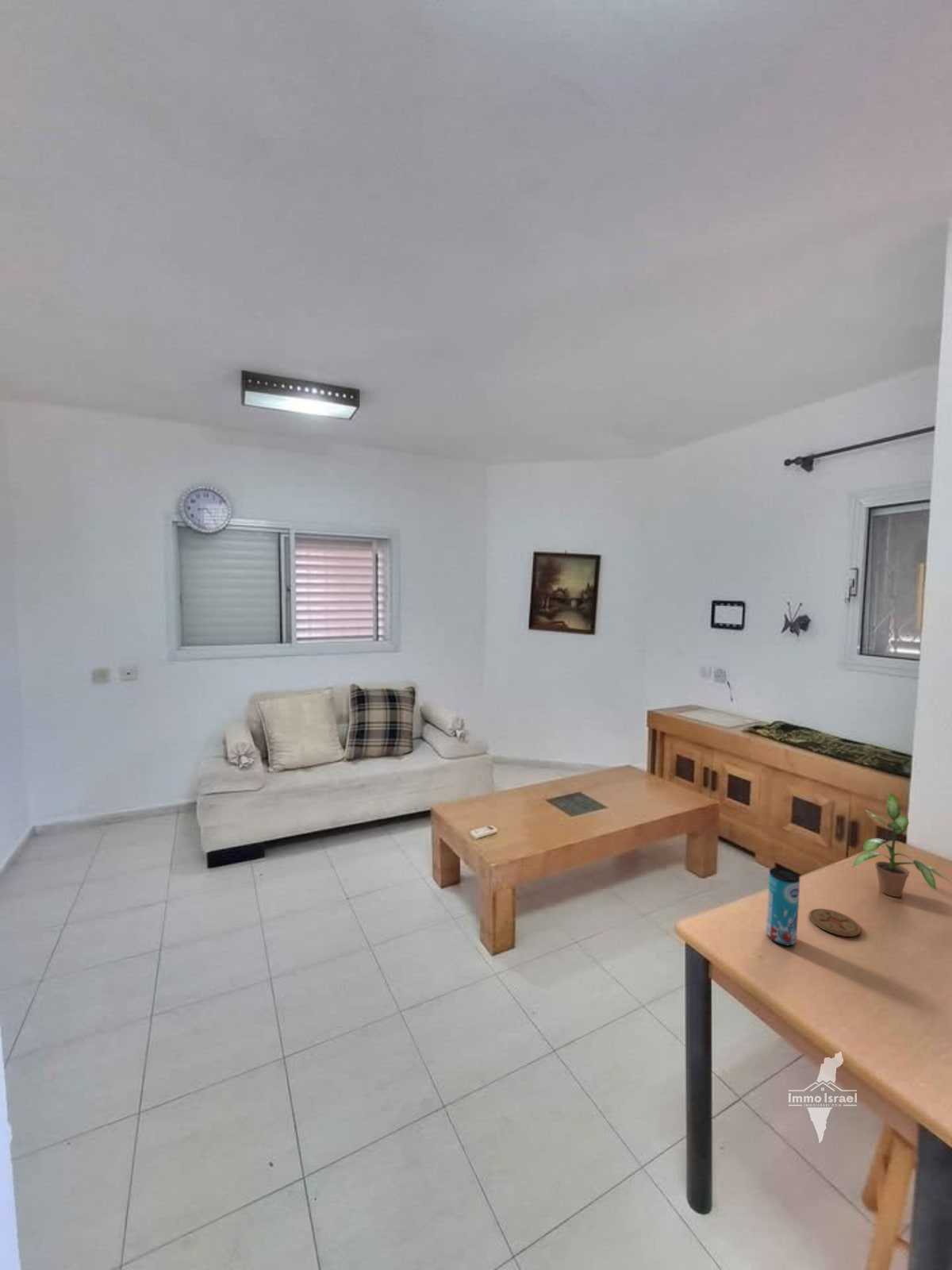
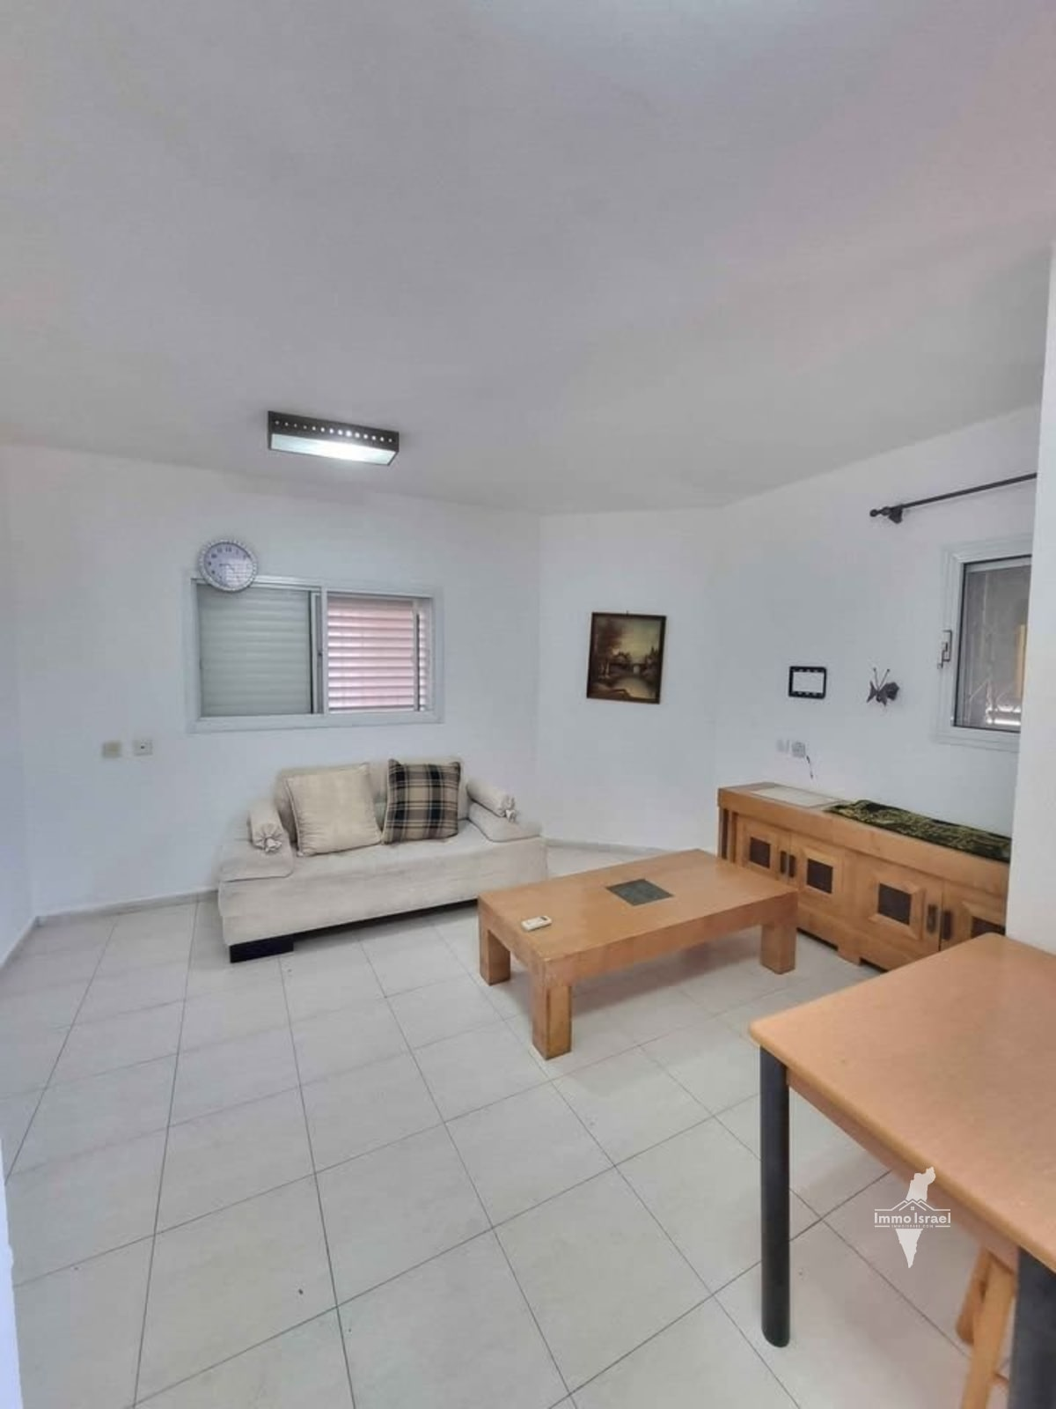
- coaster (834, 922)
- beverage can (782, 906)
- potted plant (895, 842)
